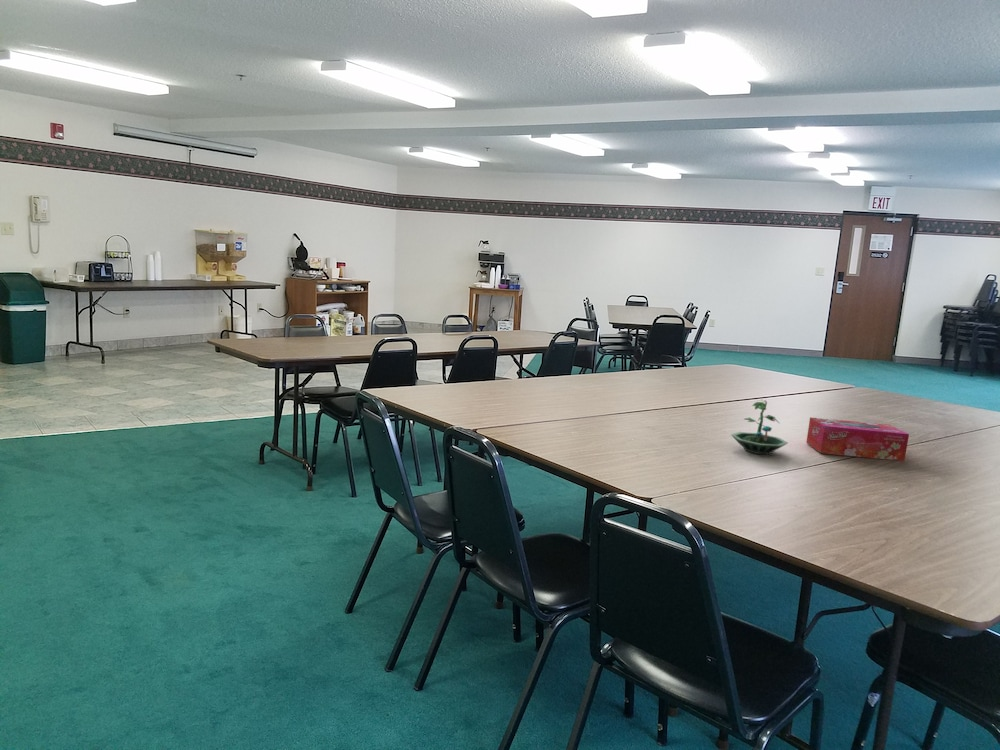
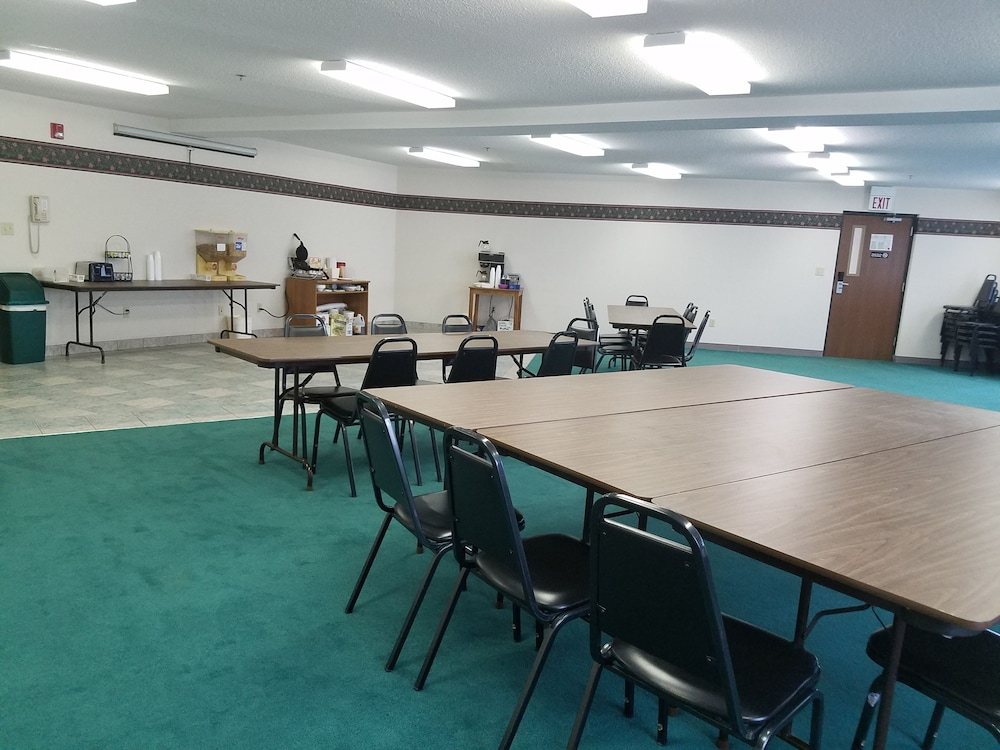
- terrarium (763, 410)
- tissue box (855, 438)
